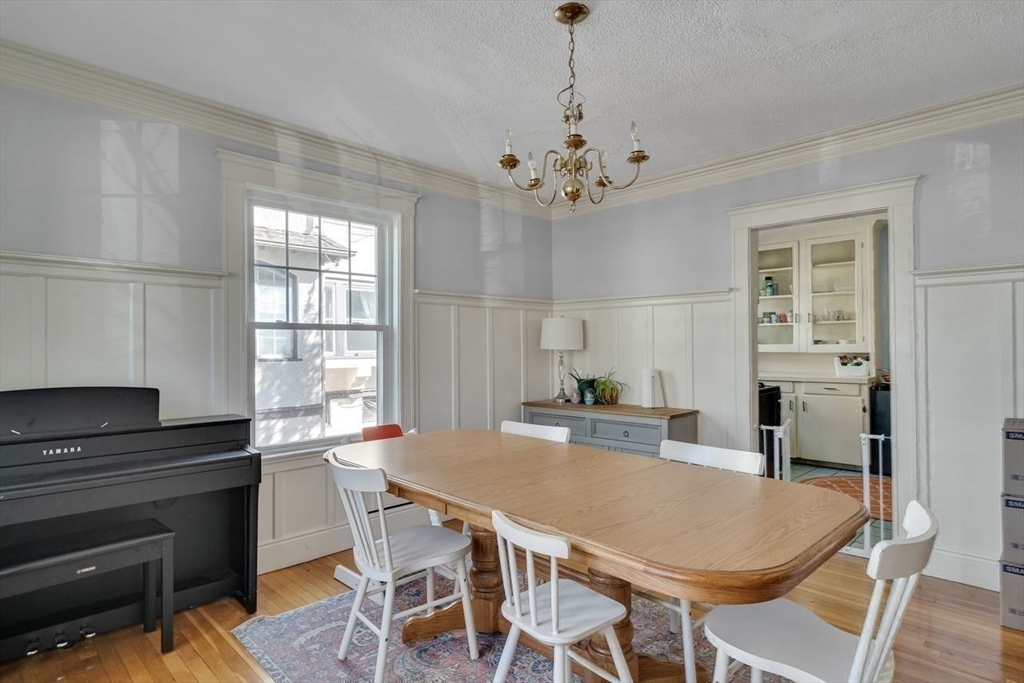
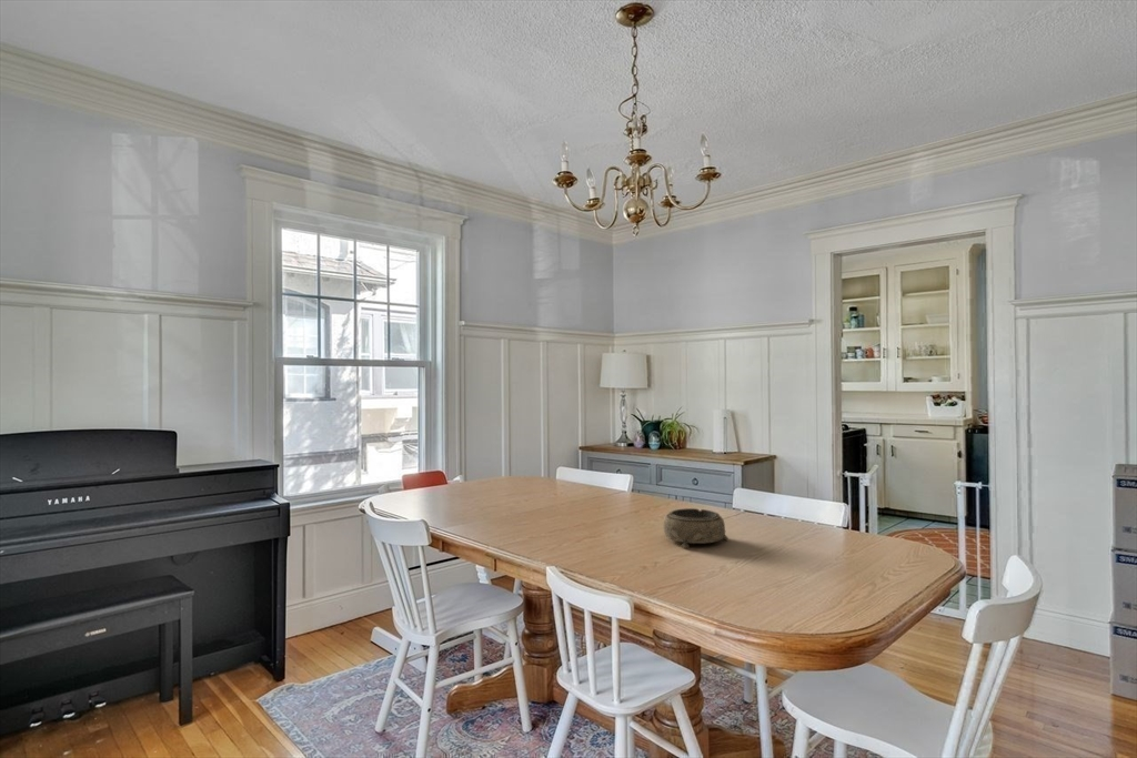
+ decorative bowl (693, 527)
